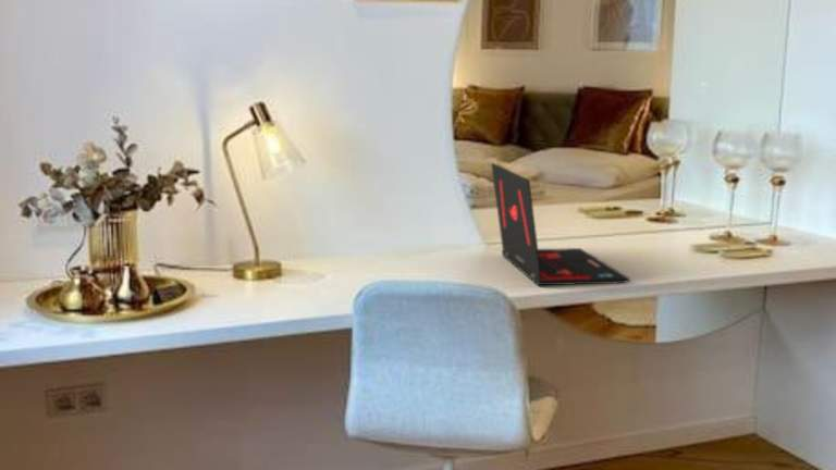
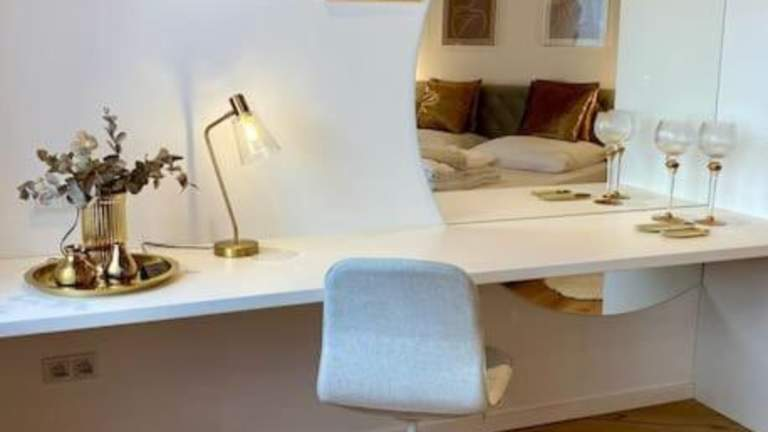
- laptop (534, 224)
